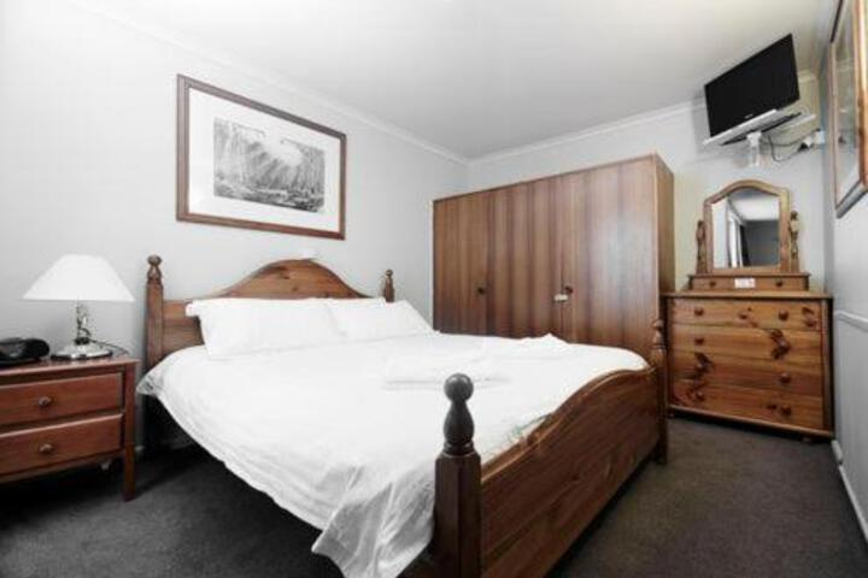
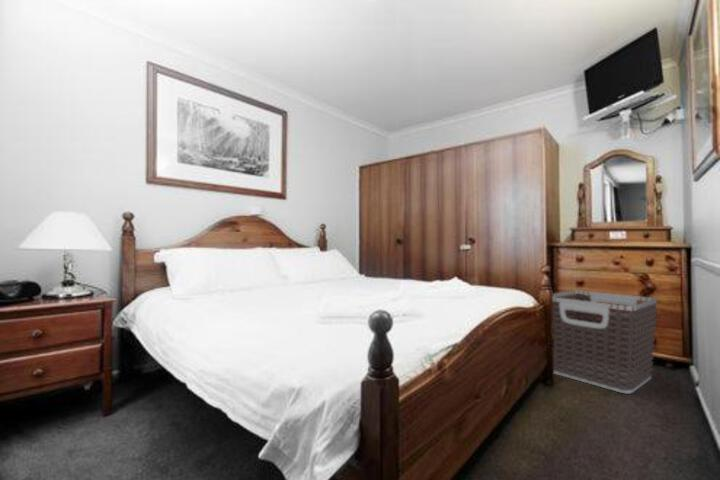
+ clothes hamper (599, 335)
